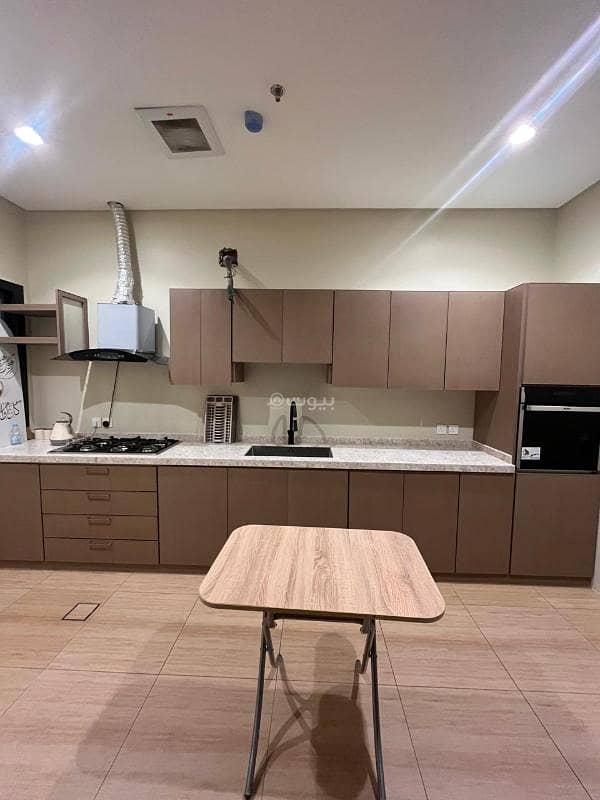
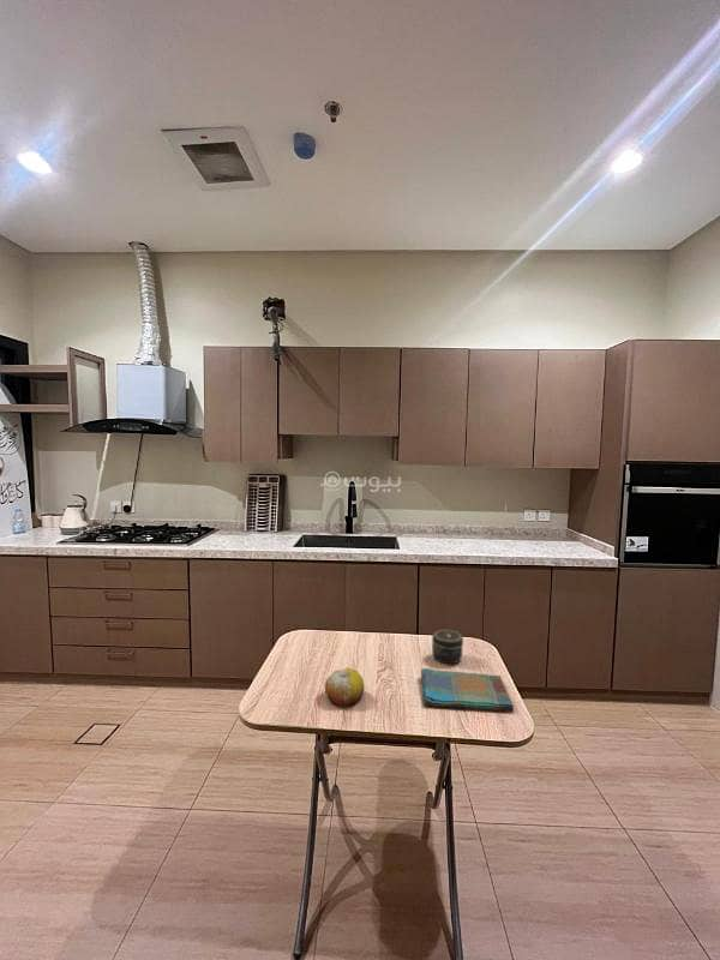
+ jar (446, 646)
+ fruit (343, 684)
+ dish towel (463, 688)
